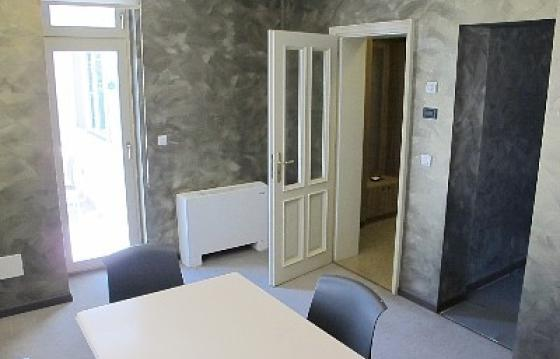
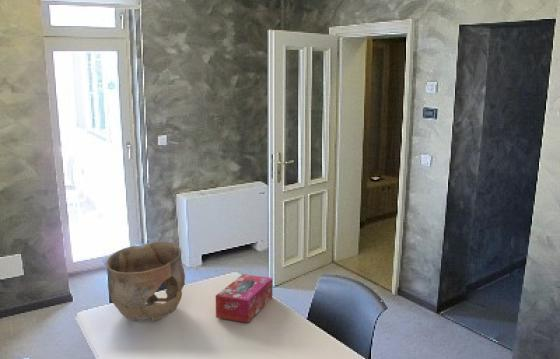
+ bowl (147, 282)
+ tissue box (245, 296)
